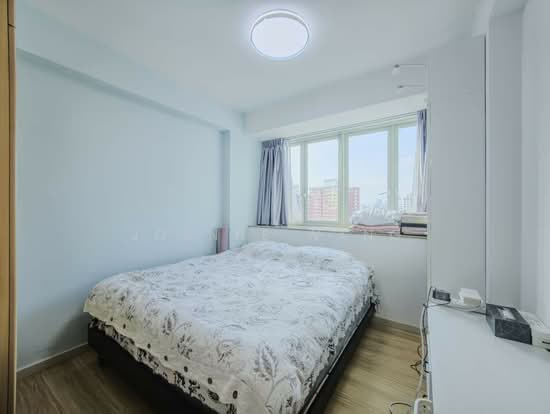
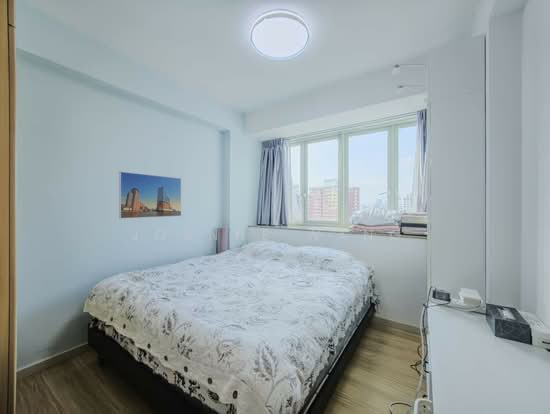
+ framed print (153, 196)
